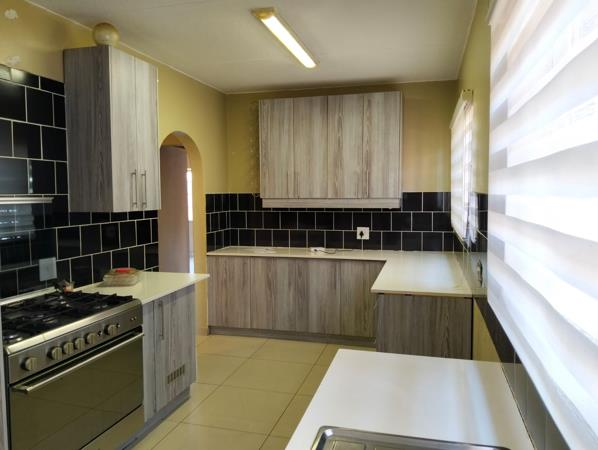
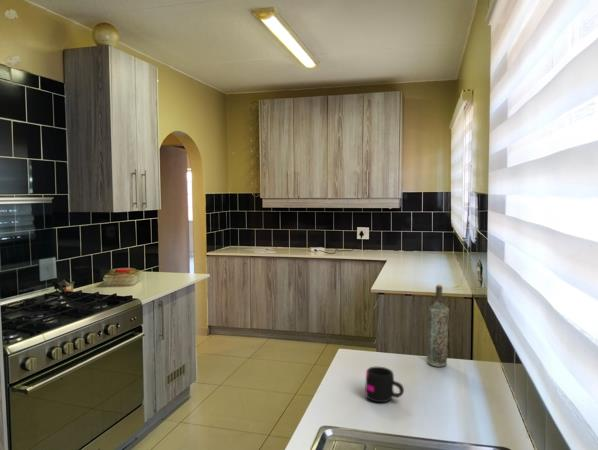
+ bottle (437, 324)
+ mug (384, 385)
